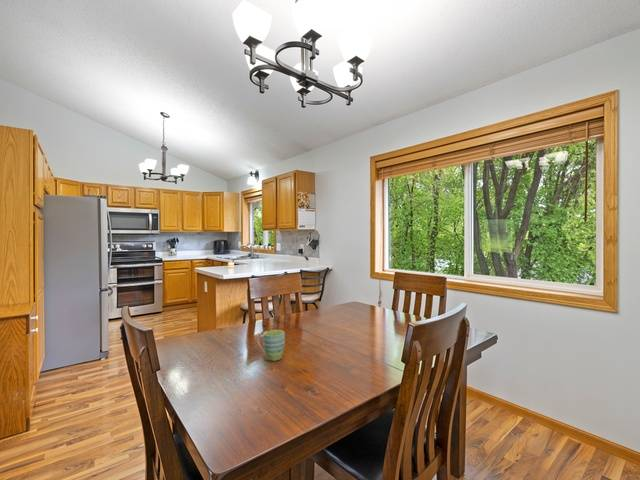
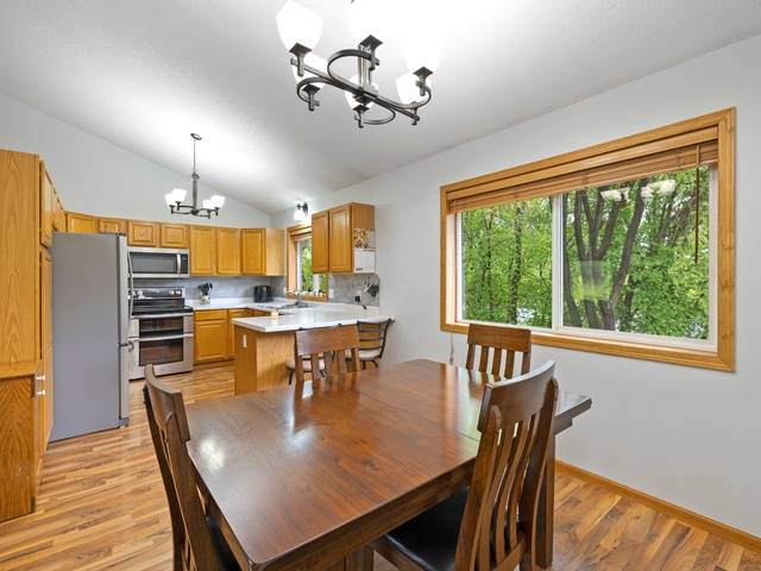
- mug (270, 344)
